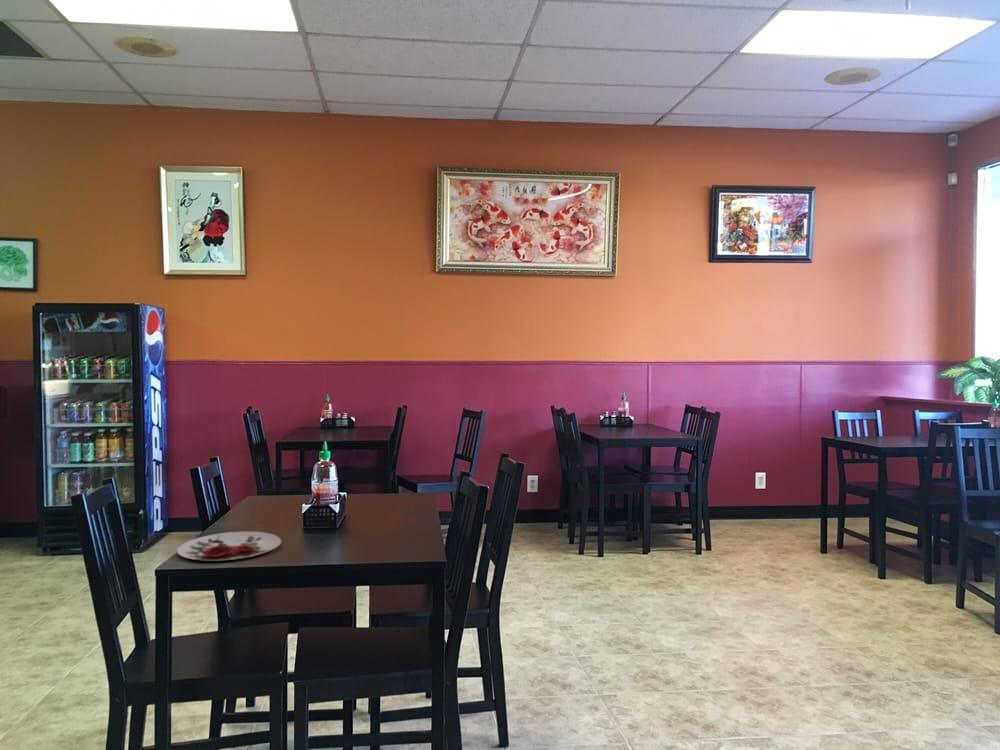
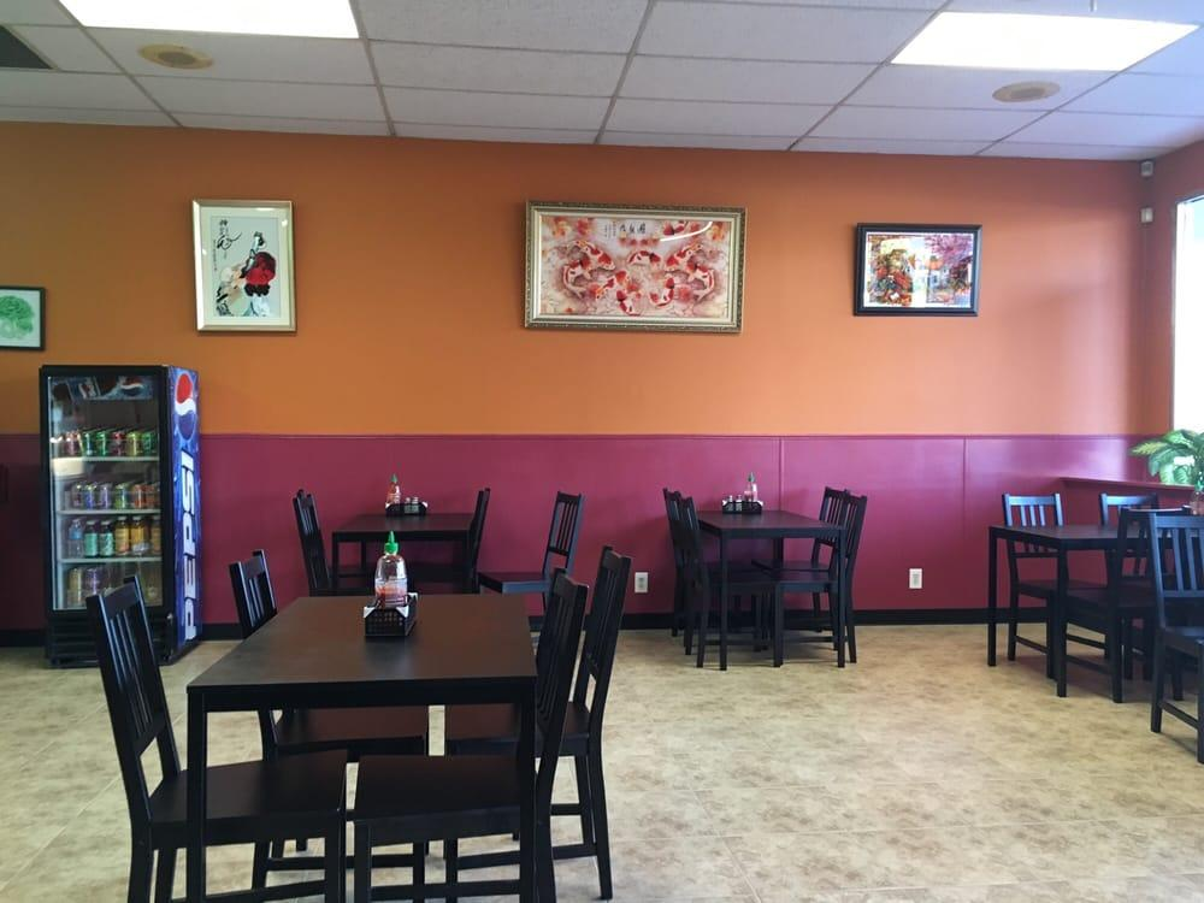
- plate (230, 544)
